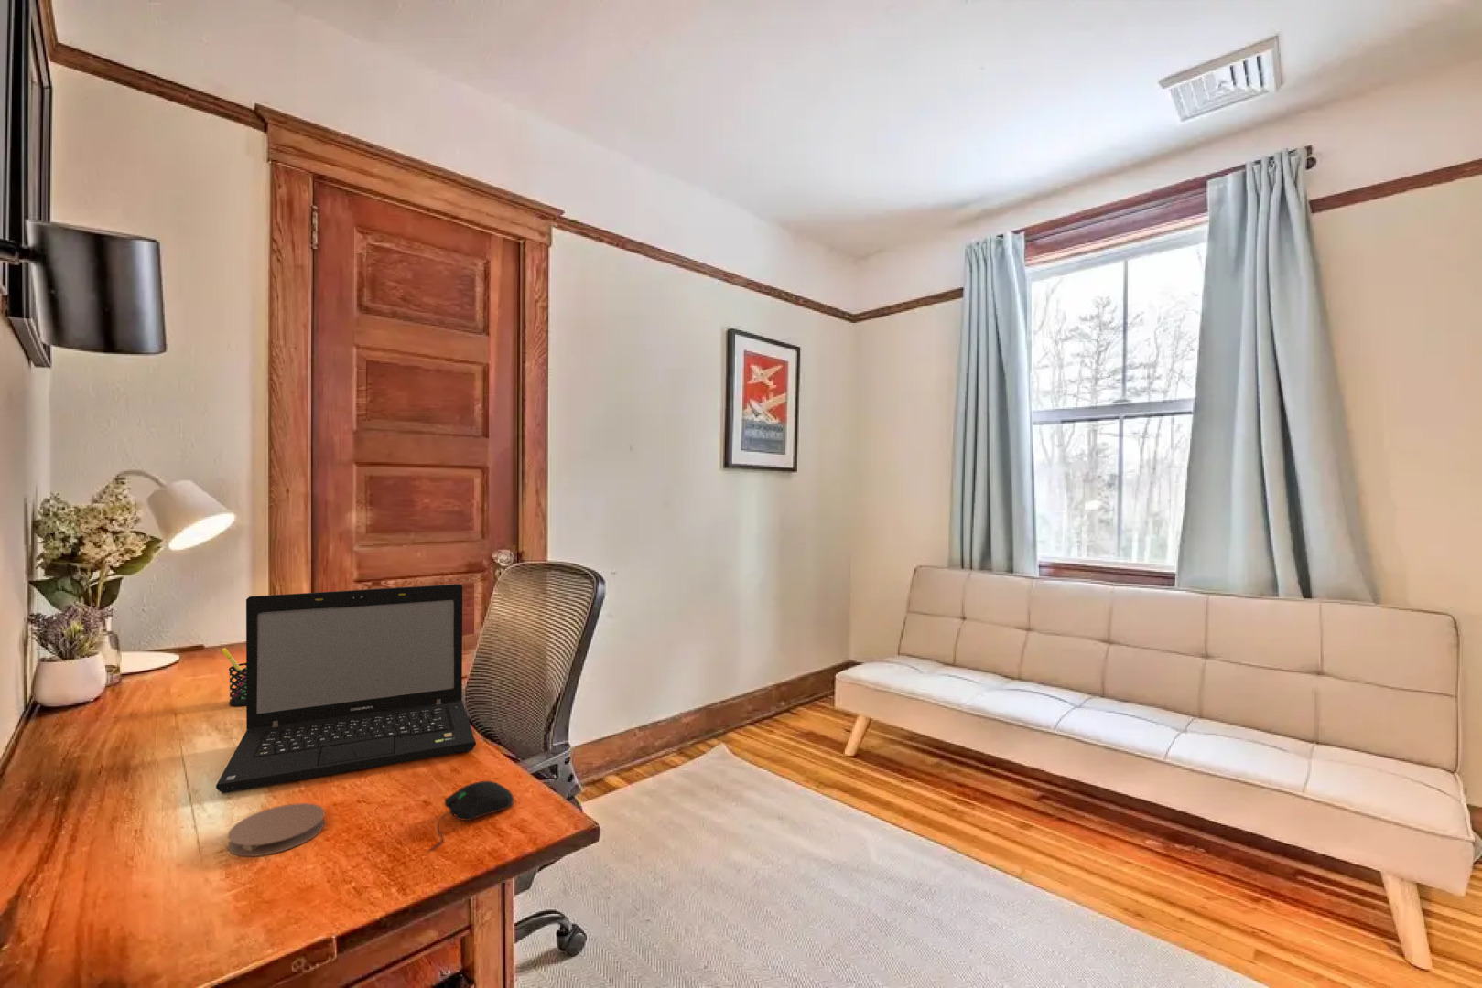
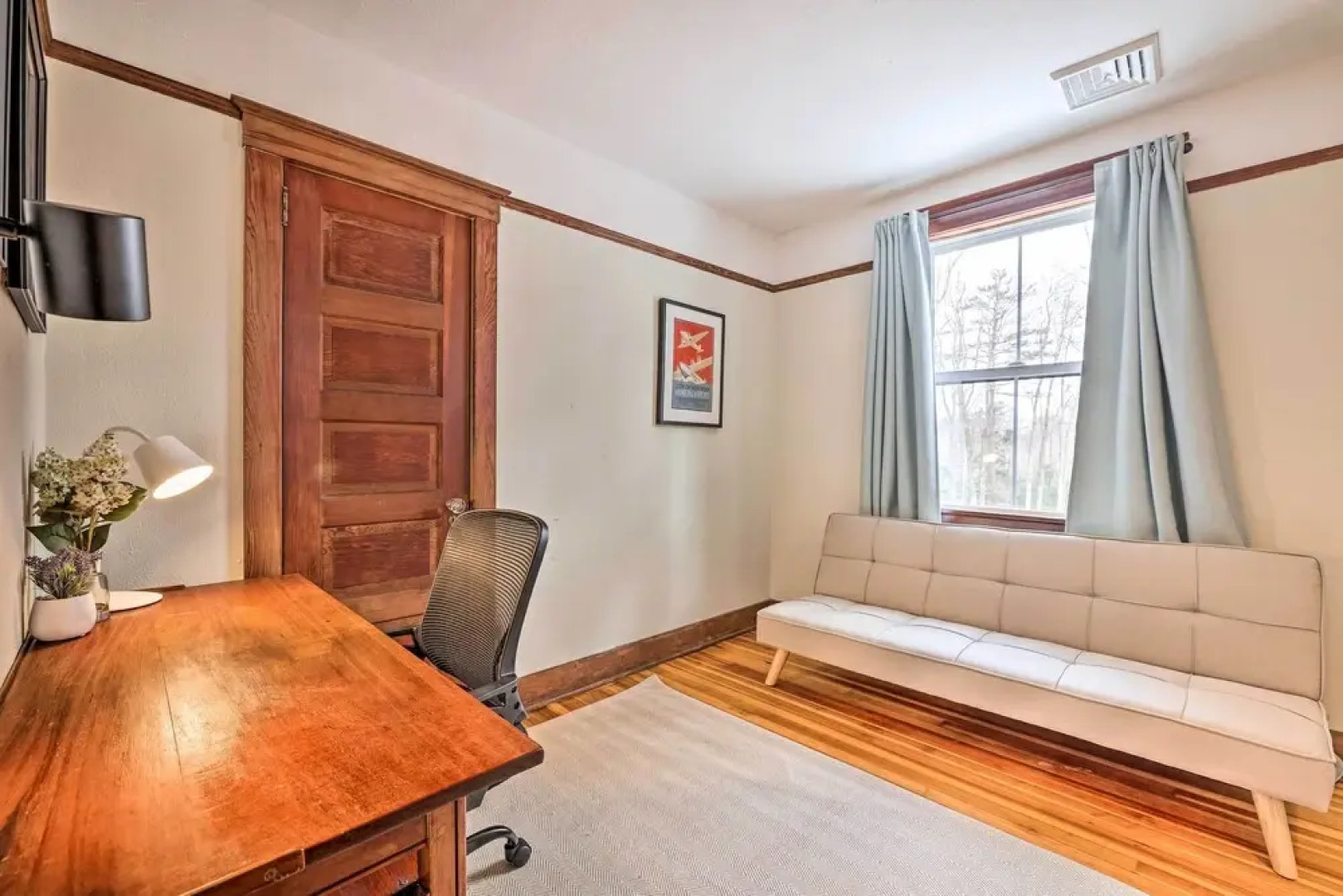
- laptop (359, 674)
- pen holder (245, 669)
- coaster (277, 828)
- computer mouse (467, 805)
